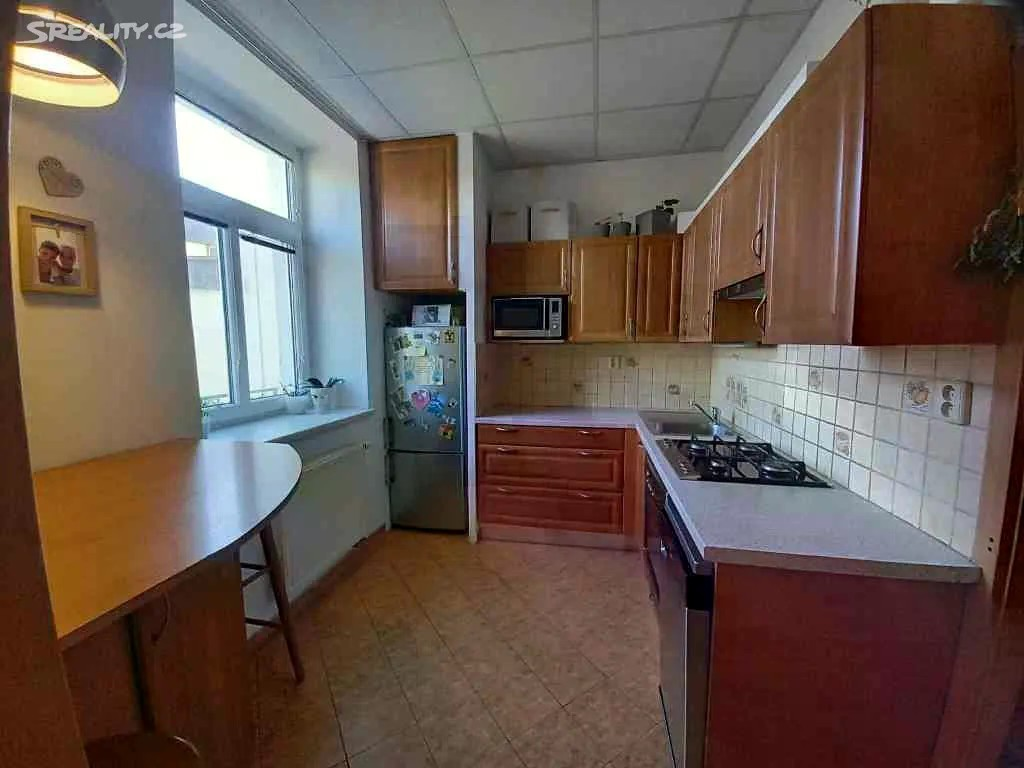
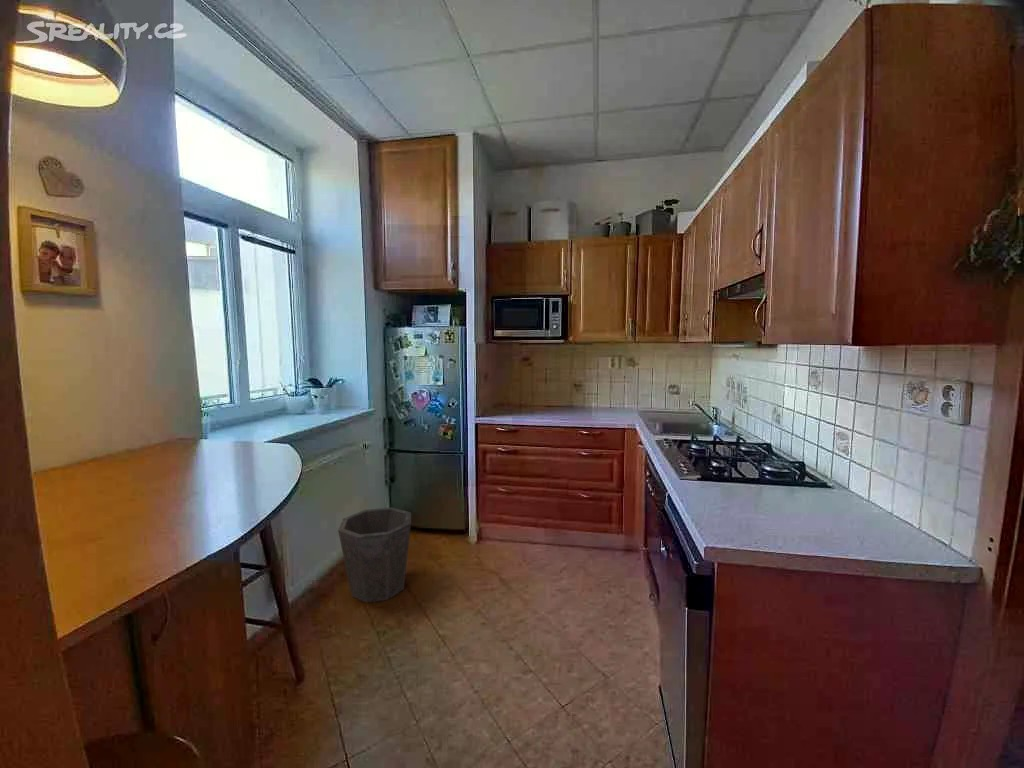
+ waste bin (377, 554)
